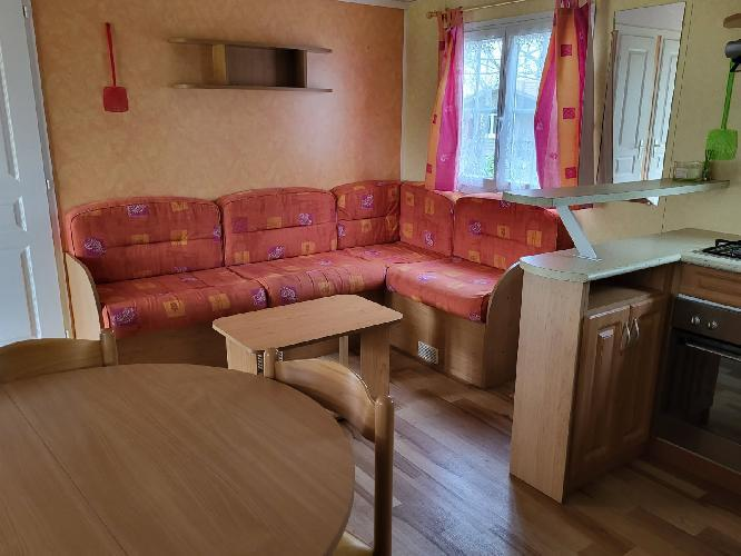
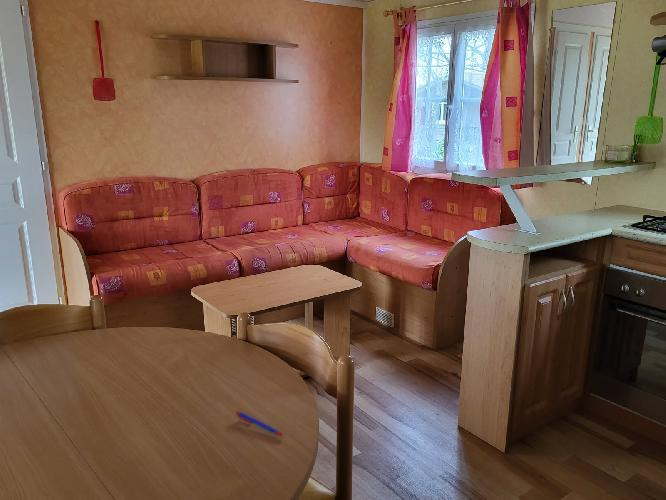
+ pen (259, 423)
